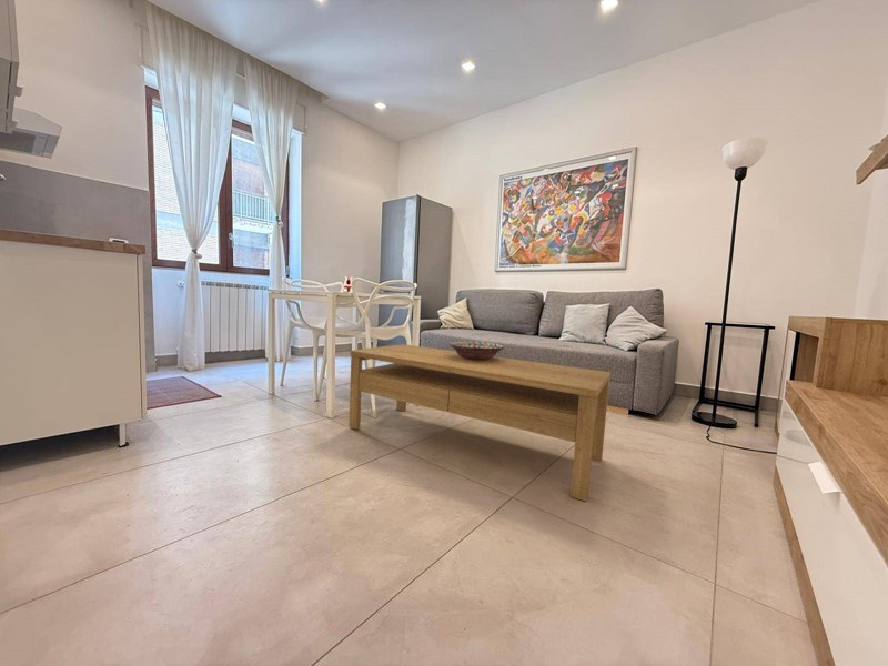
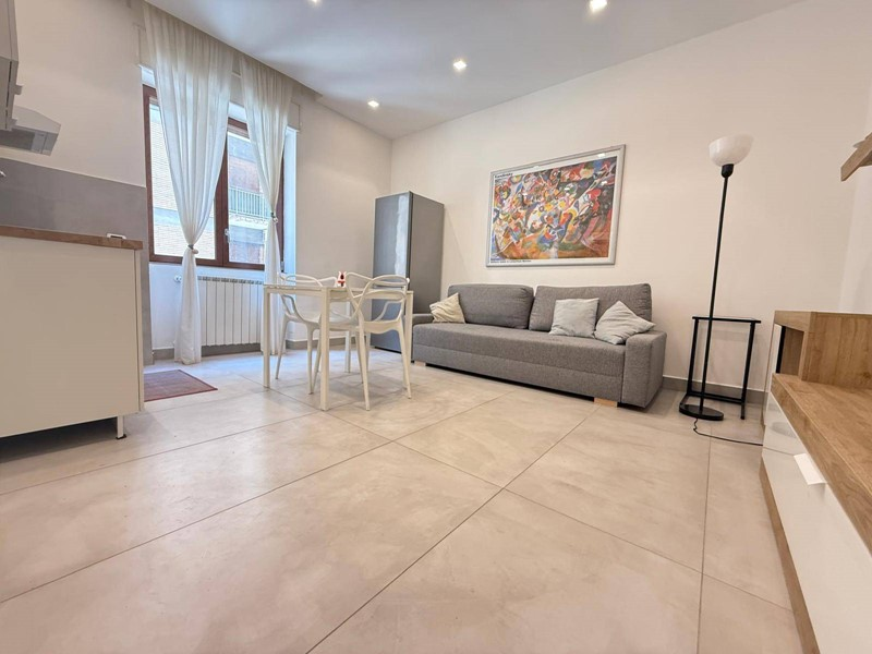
- coffee table (468, 402)
- decorative bowl (476, 351)
